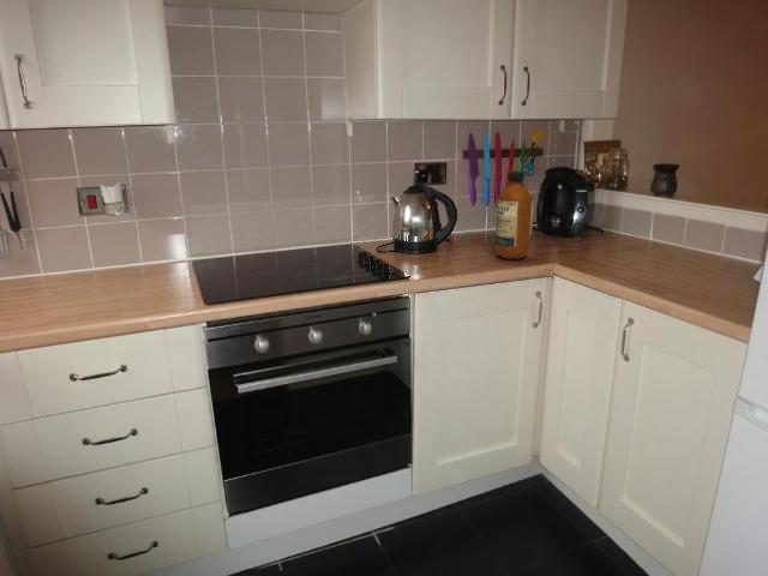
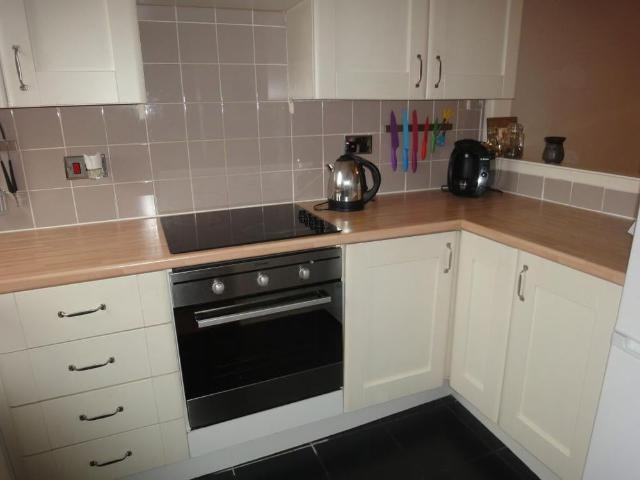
- bottle (514, 215)
